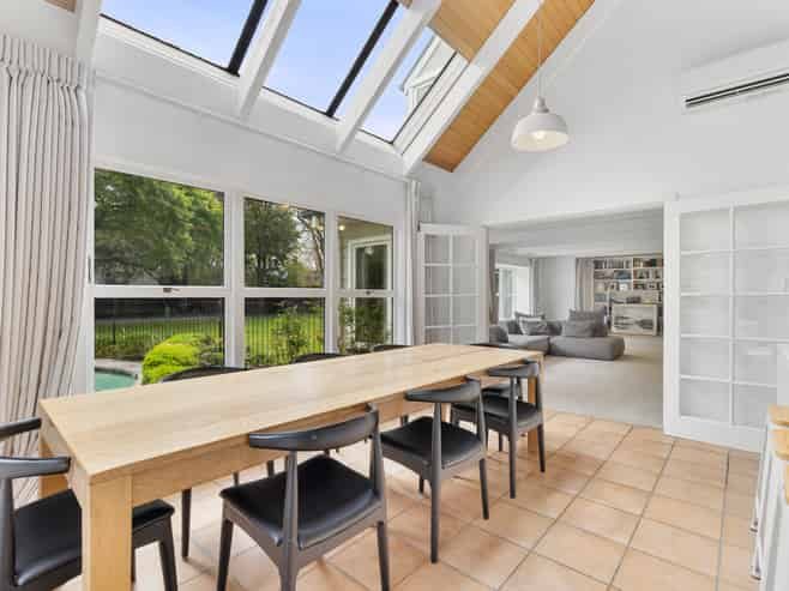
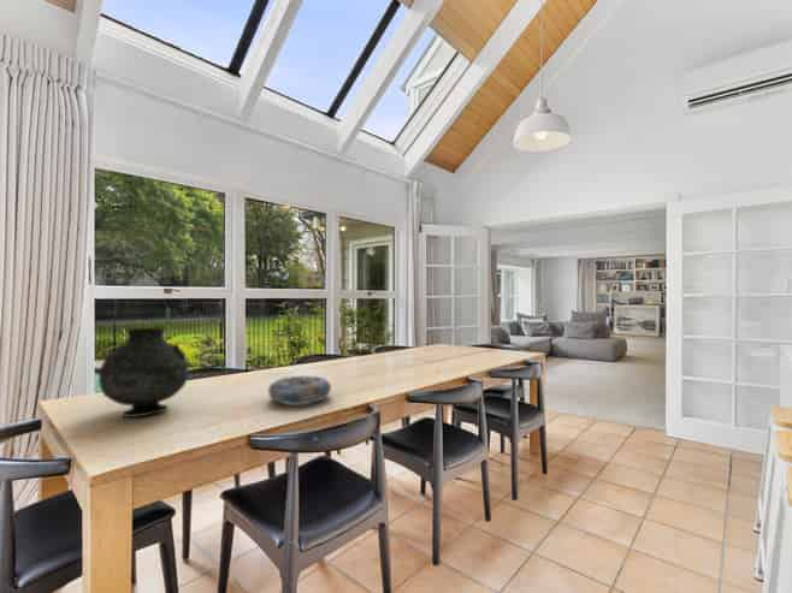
+ decorative bowl (300, 389)
+ vase (146, 369)
